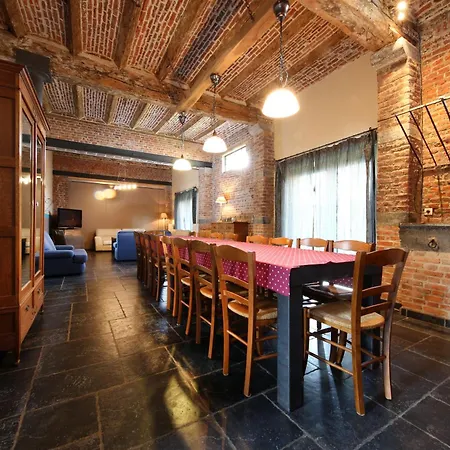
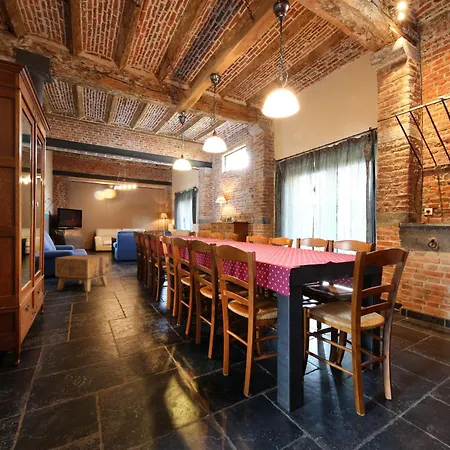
+ side table (82, 272)
